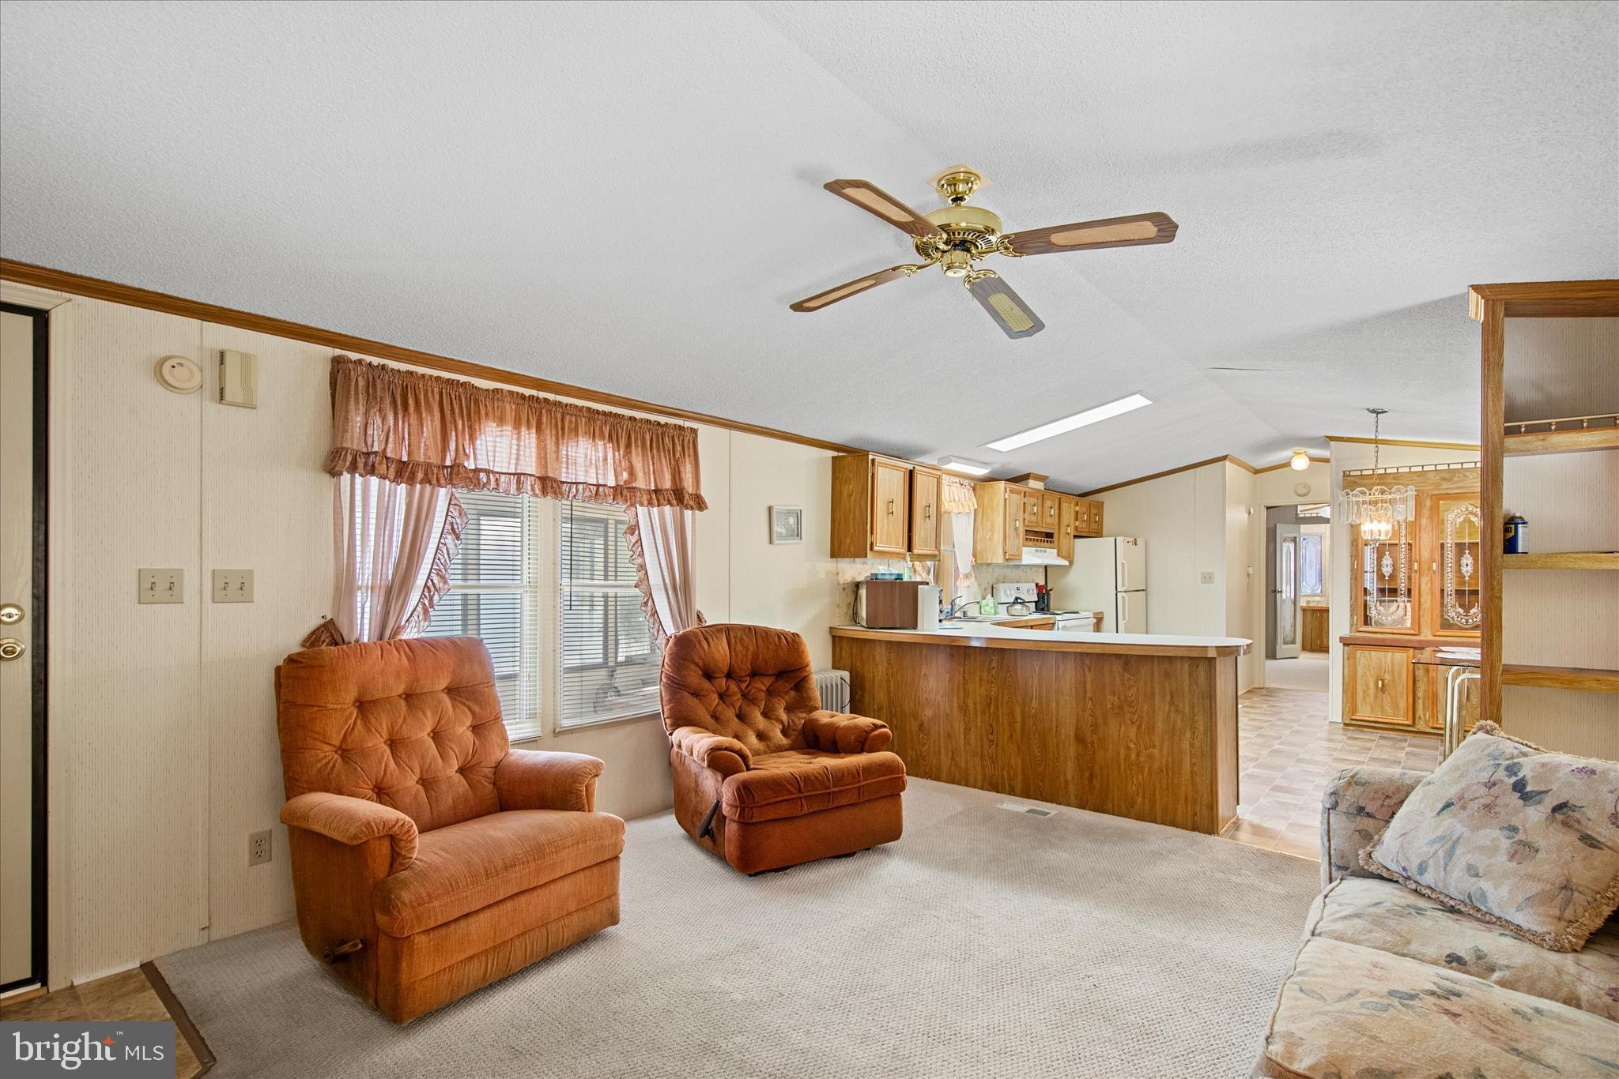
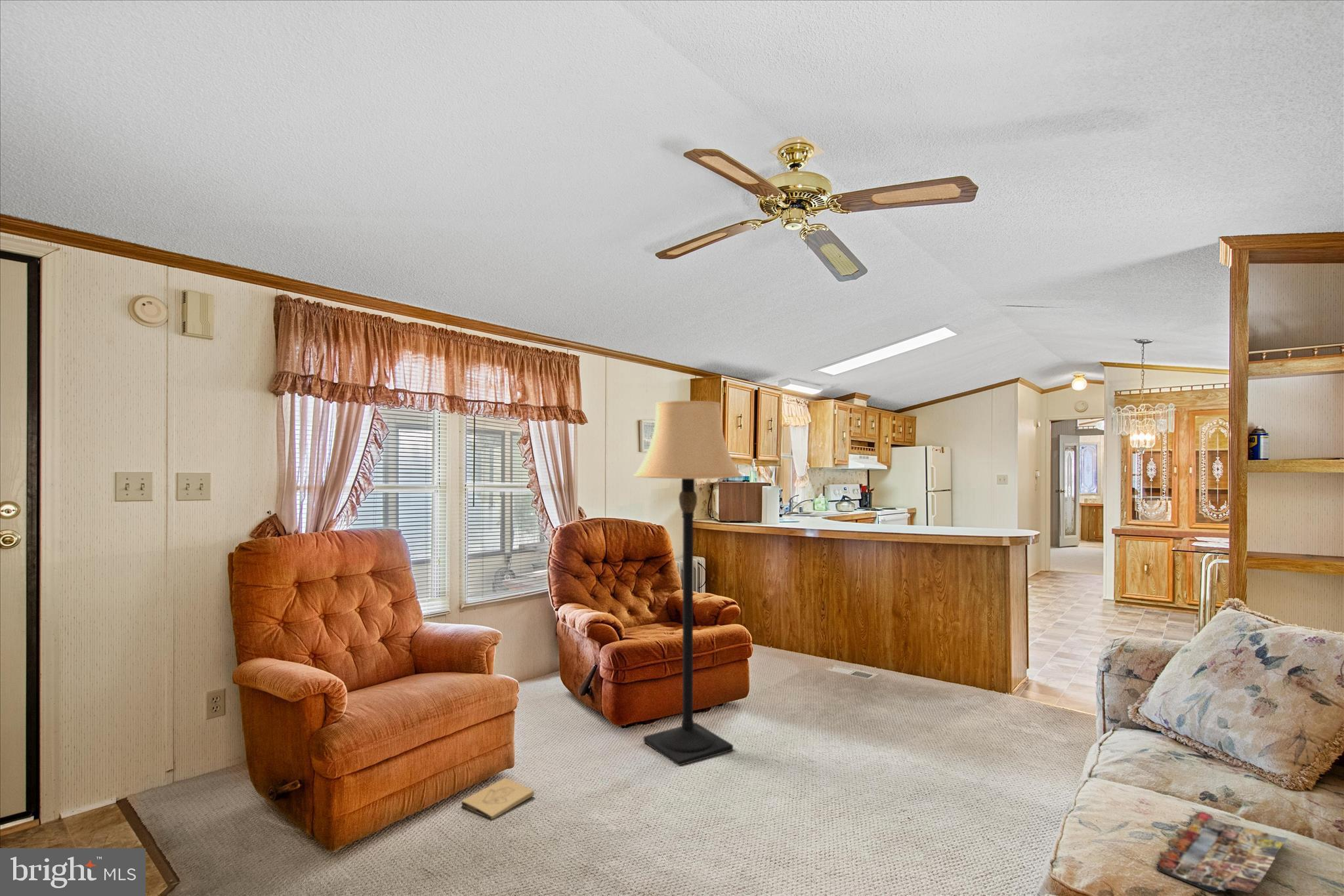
+ lamp (688, 574)
+ box (498, 798)
+ magazine (1219, 848)
